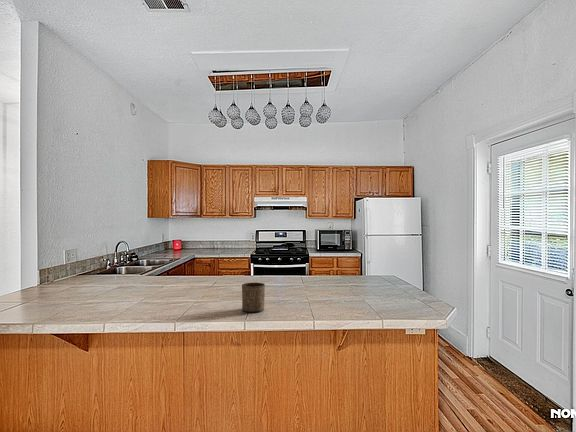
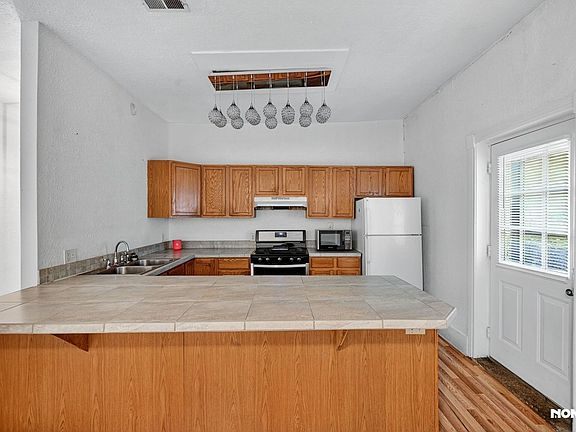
- cup (253, 297)
